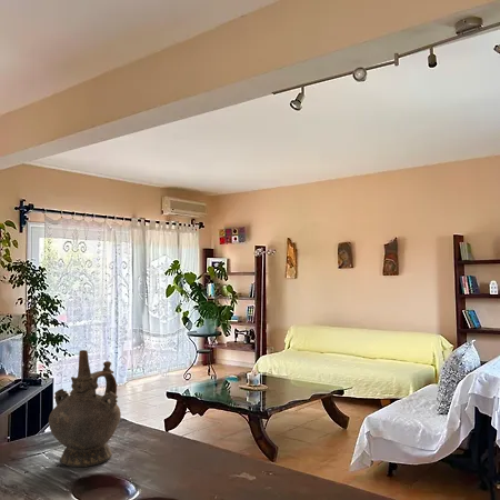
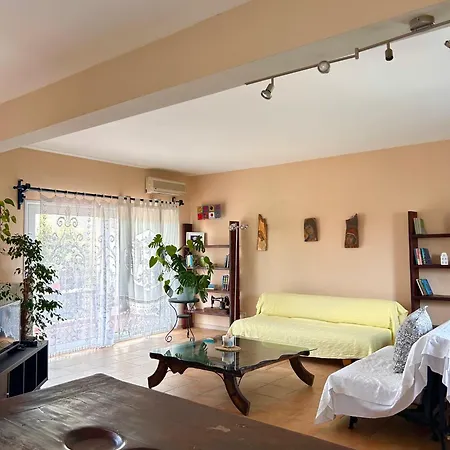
- ceremonial vessel (88, 402)
